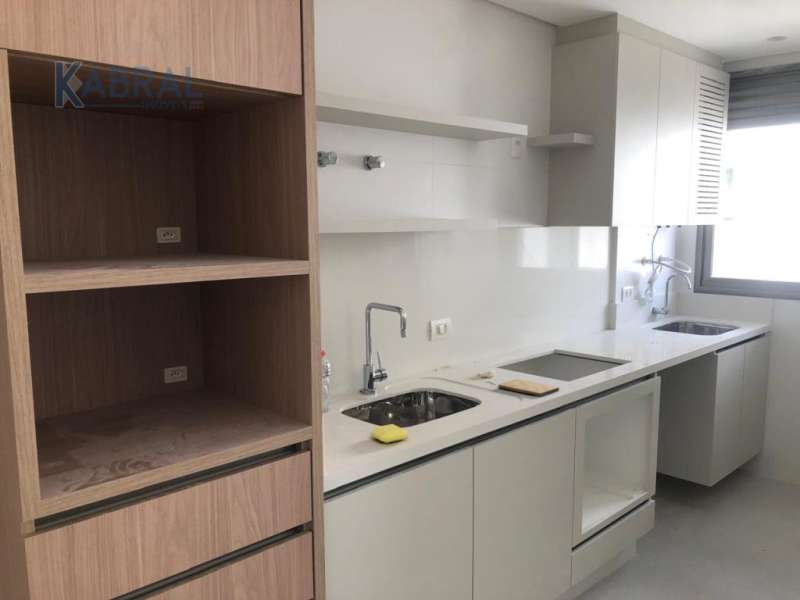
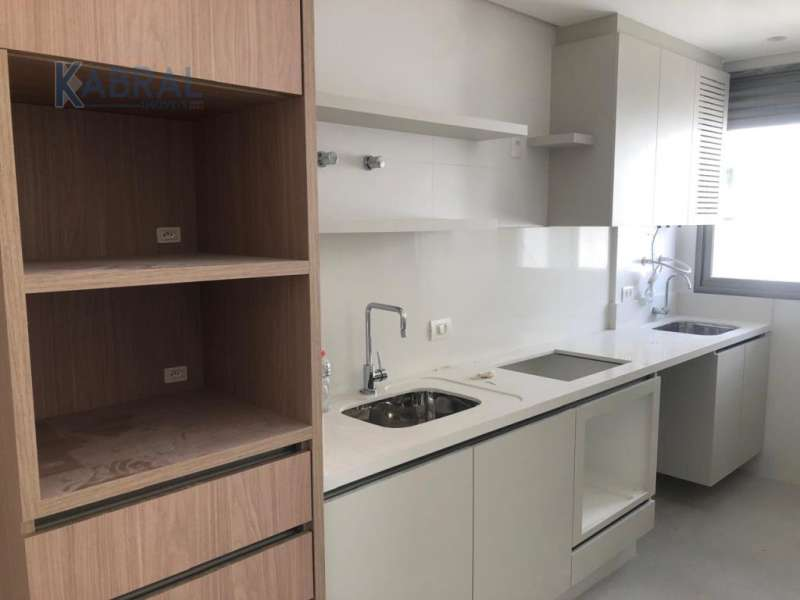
- soap bar (389, 433)
- cutting board (528, 387)
